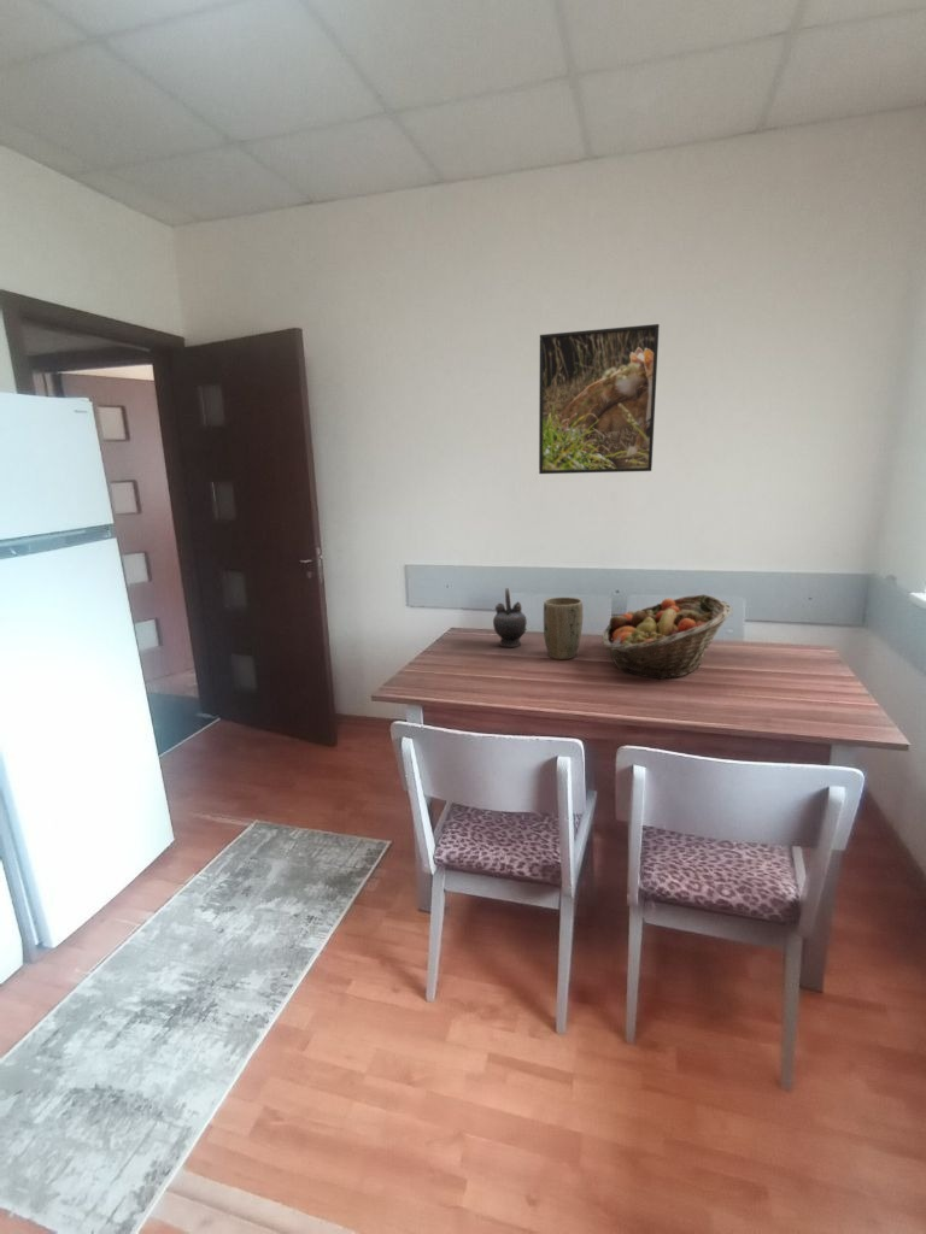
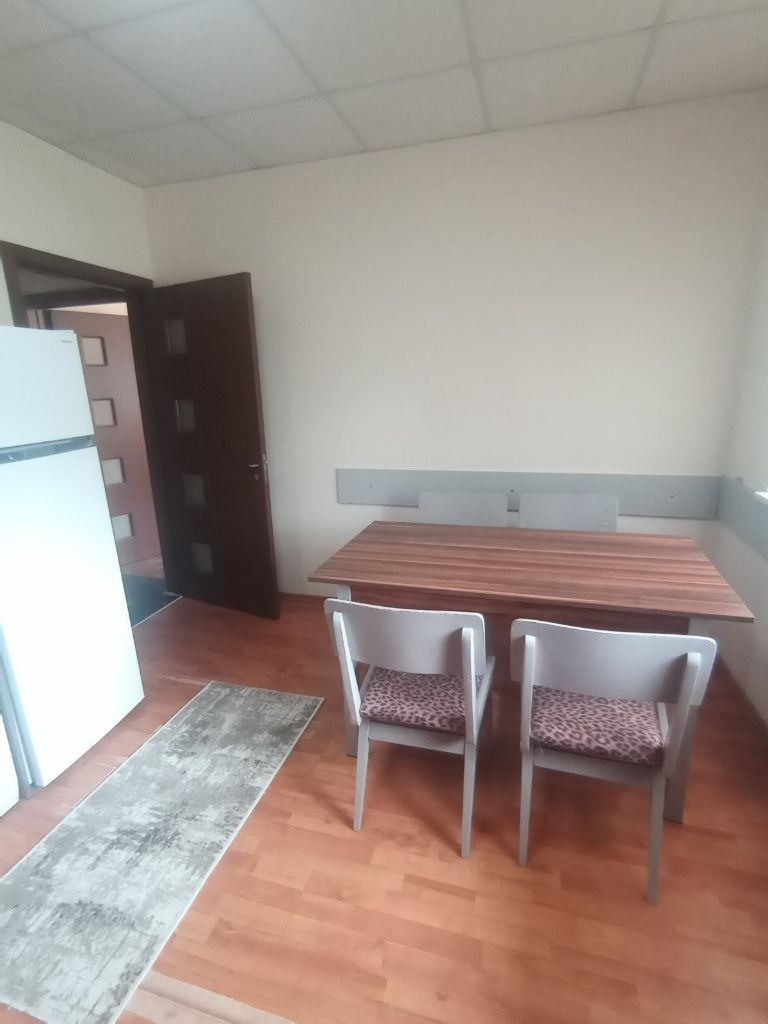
- teapot (510, 616)
- plant pot (562, 628)
- fruit basket (662, 631)
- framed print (596, 402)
